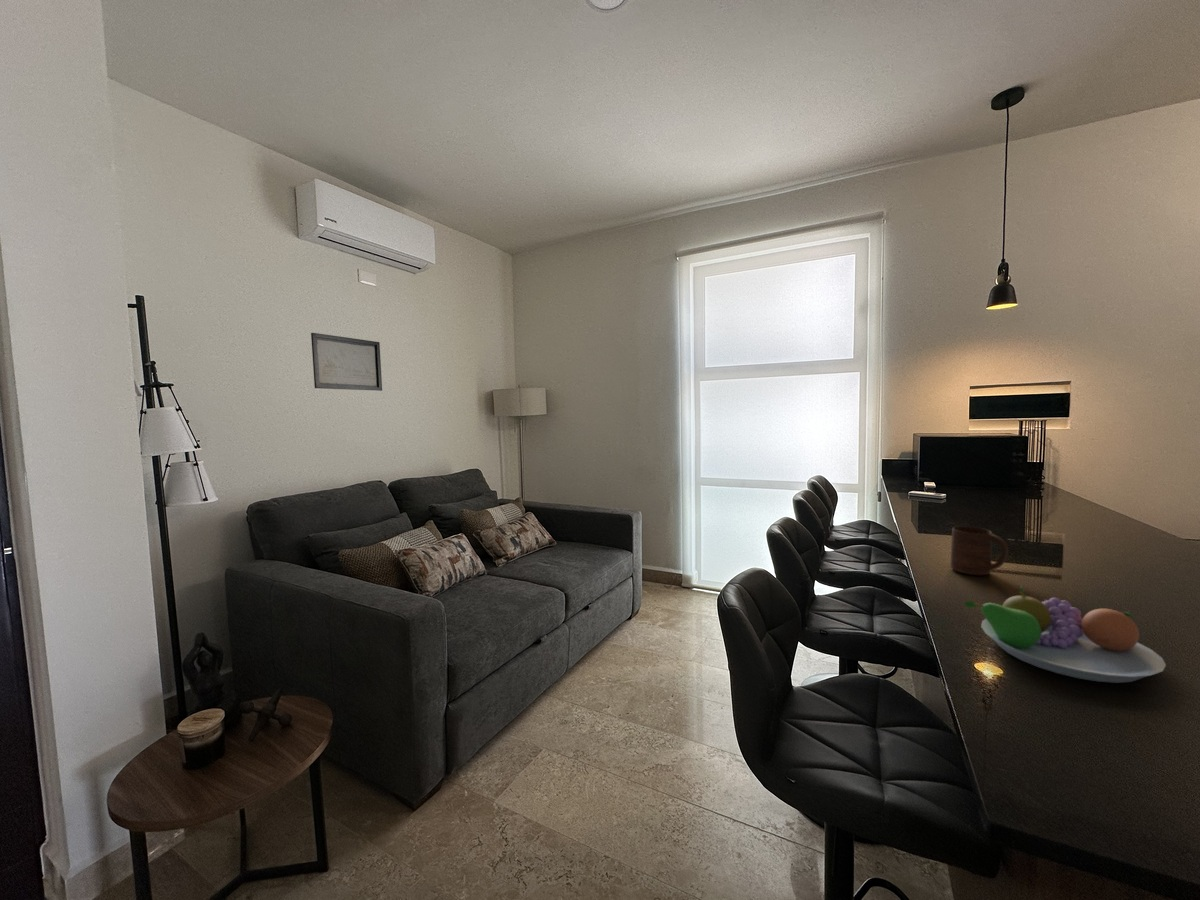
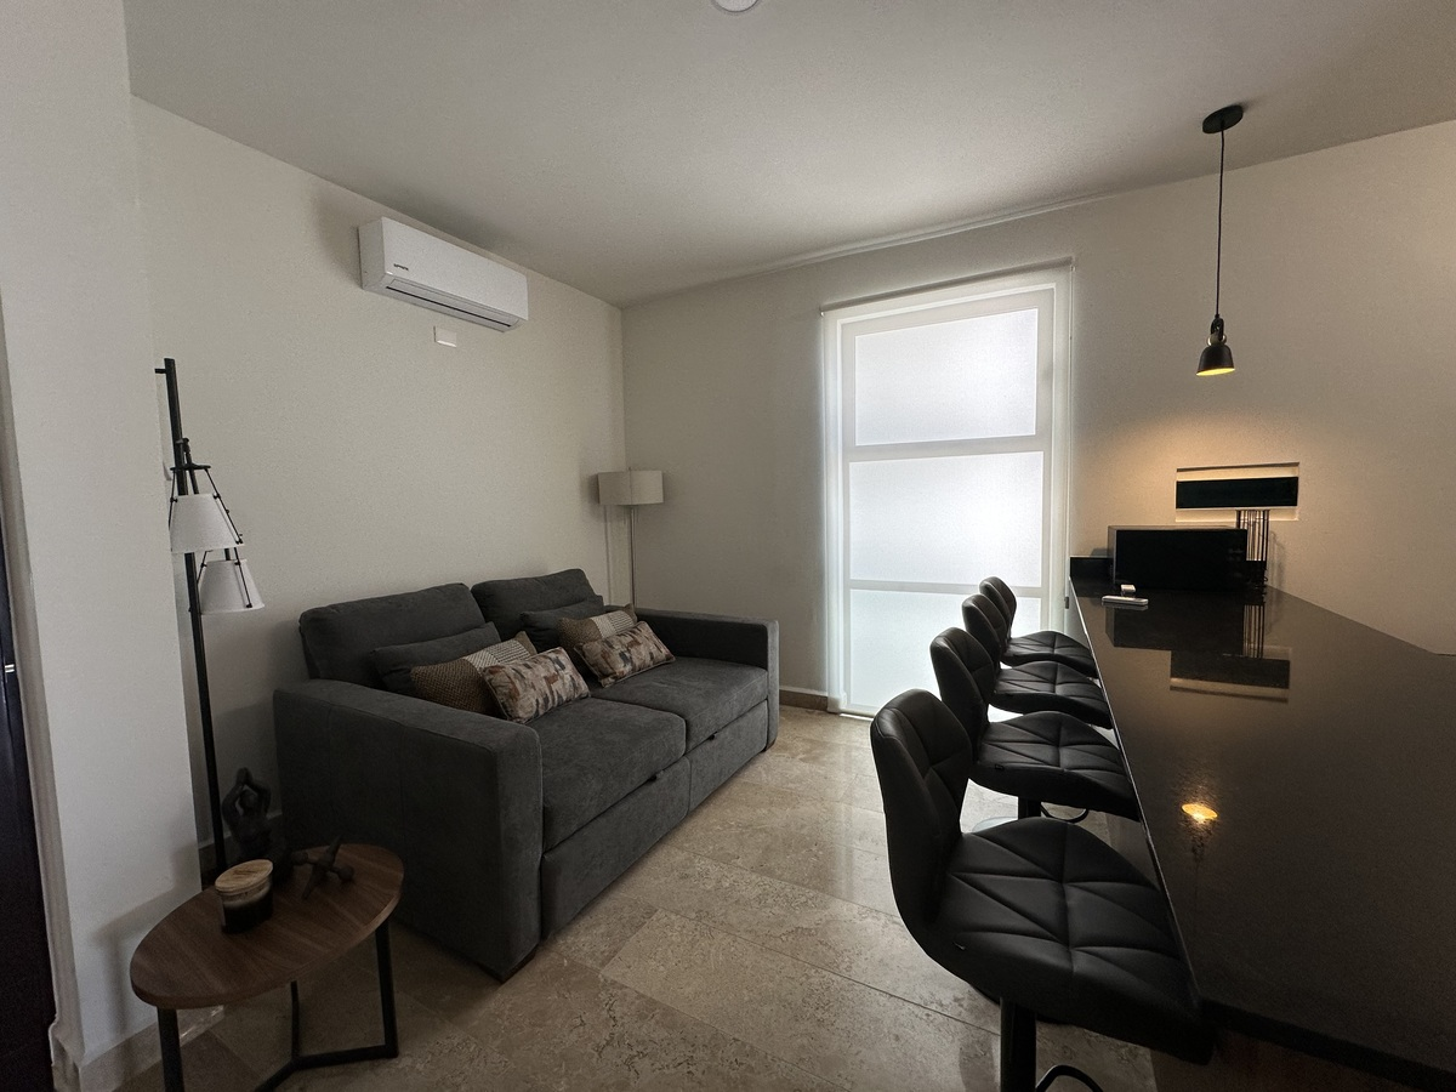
- cup (977, 551)
- wall art (349, 363)
- fruit bowl (1057, 626)
